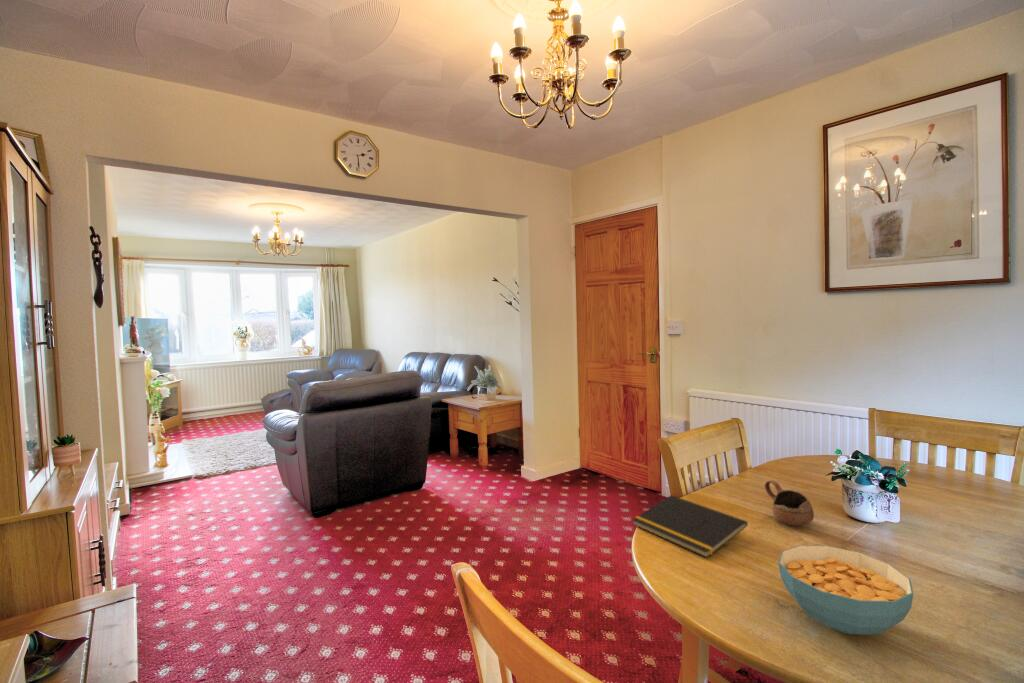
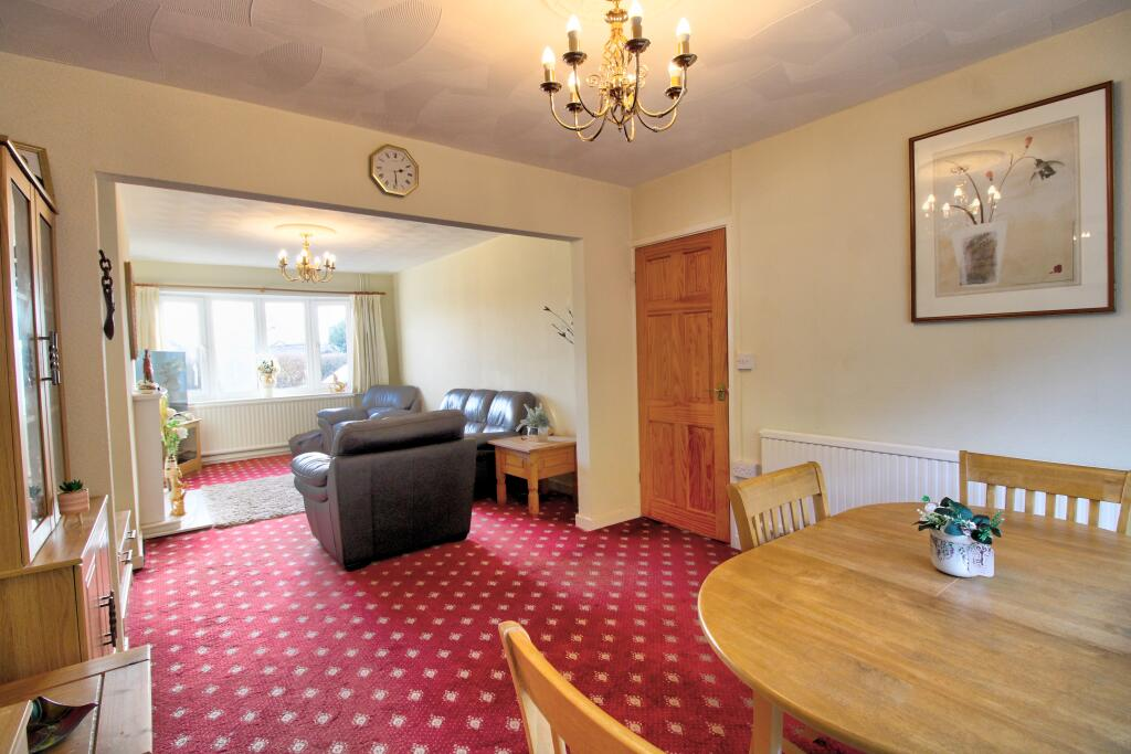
- cup (790, 502)
- cereal bowl (842, 597)
- notepad (687, 522)
